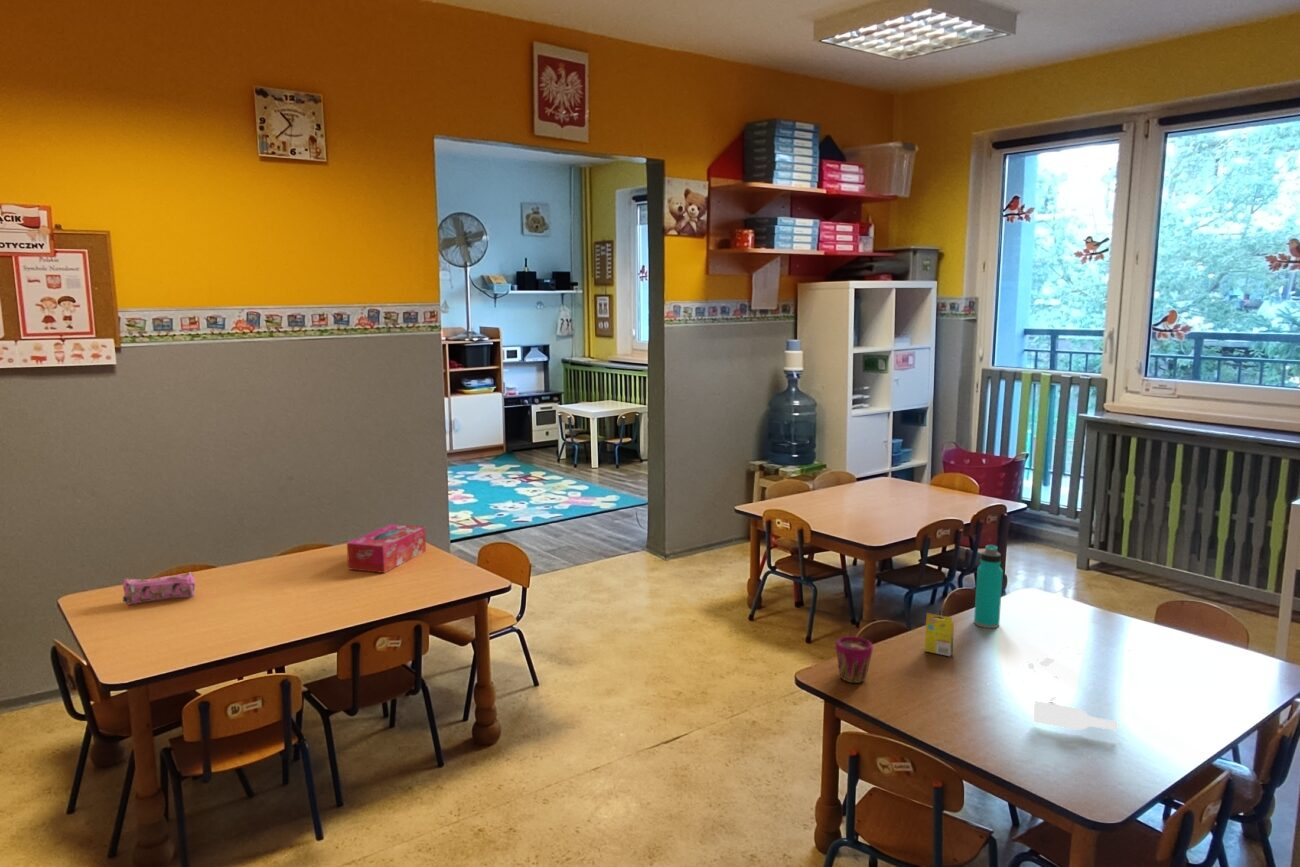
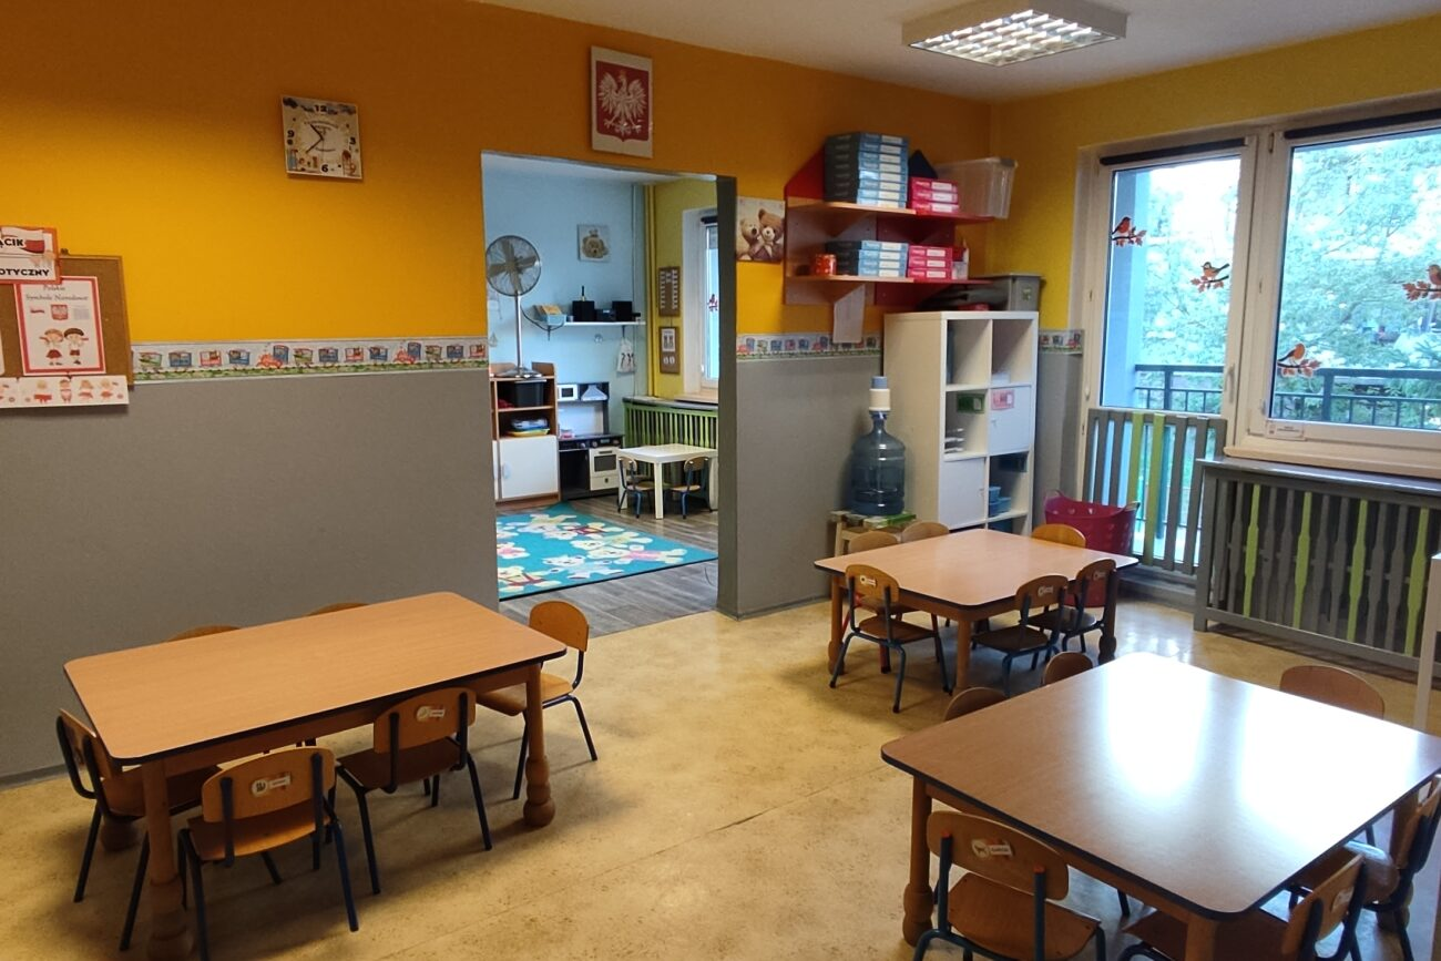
- water bottle (988, 585)
- tissue box (387, 547)
- crayon box (939, 633)
- paper sheet (1062, 669)
- pencil case (160, 587)
- cup (852, 658)
